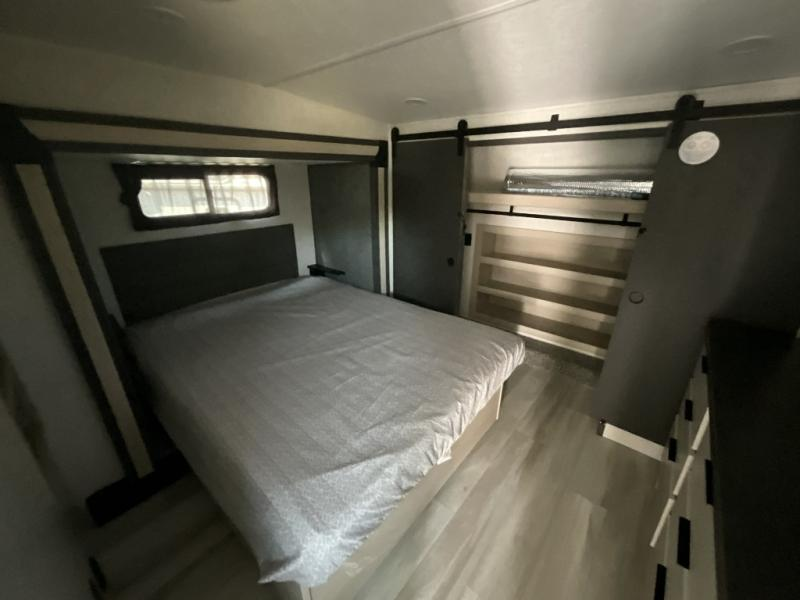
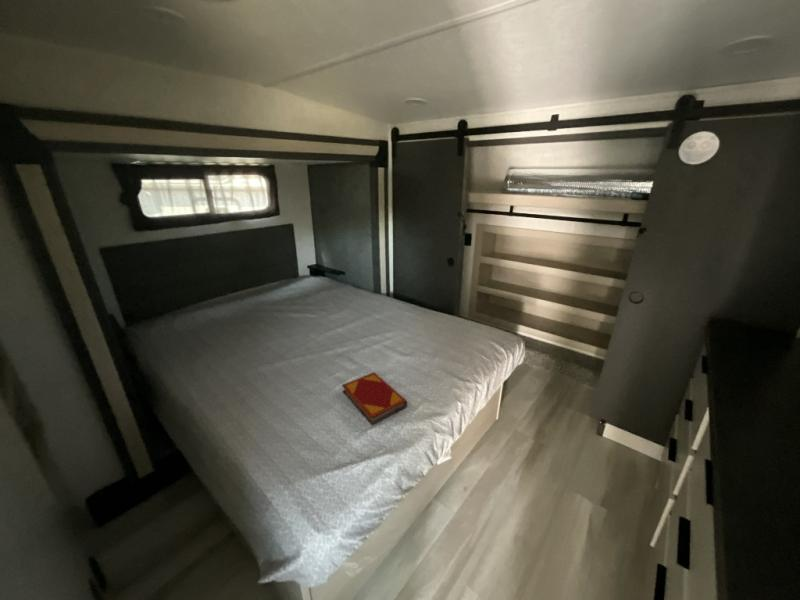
+ hardback book (373, 395)
